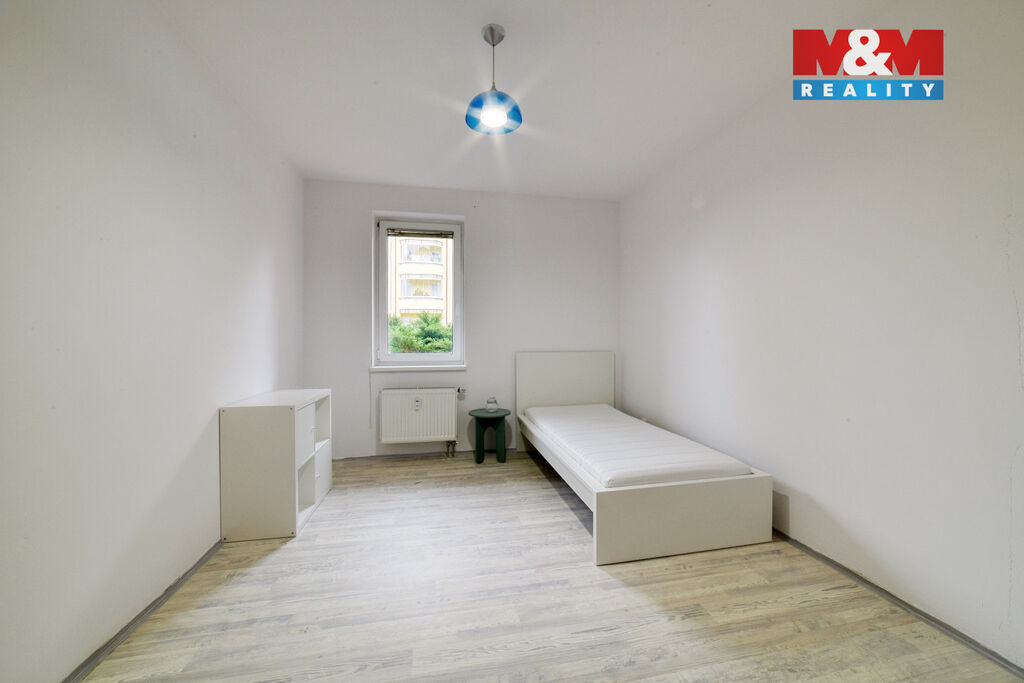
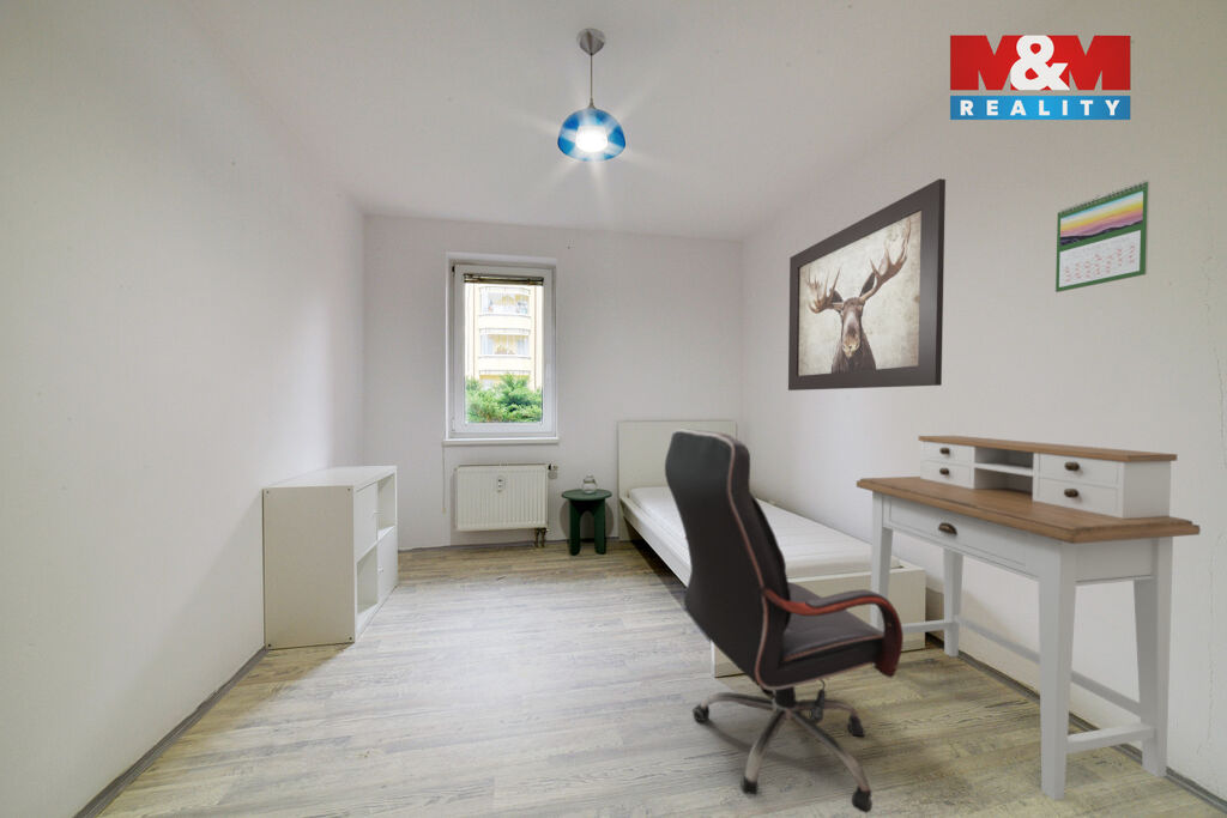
+ calendar (1099, 238)
+ desk (995, 565)
+ office chair (775, 587)
+ wall art (850, 308)
